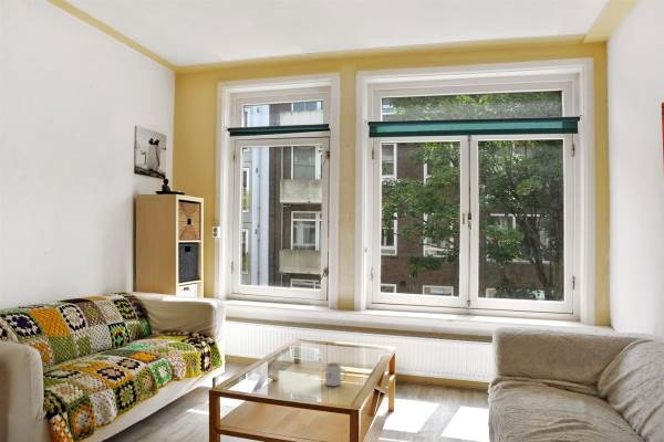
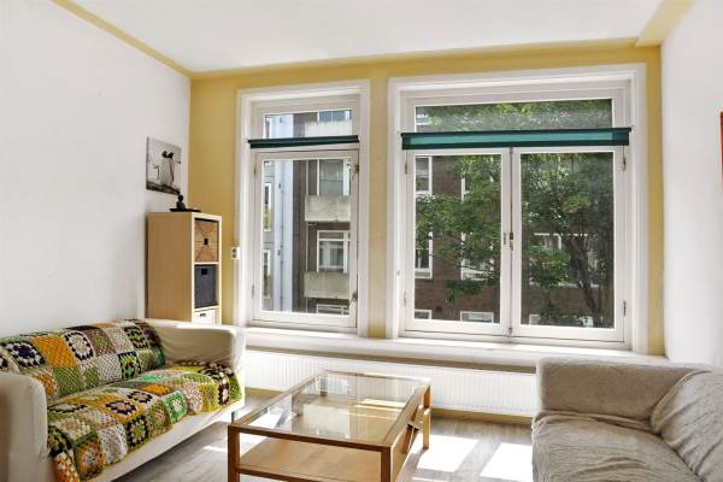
- mug (335, 373)
